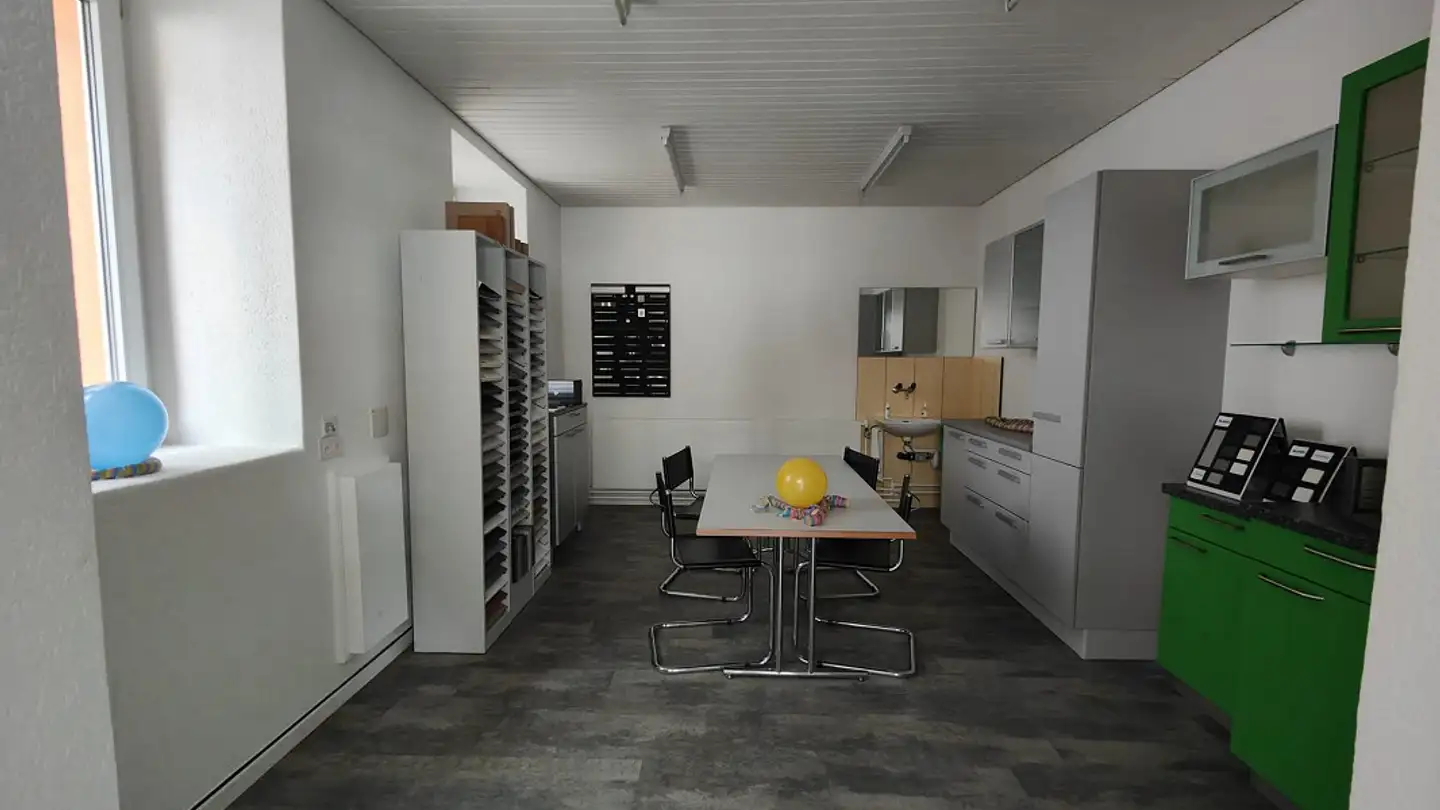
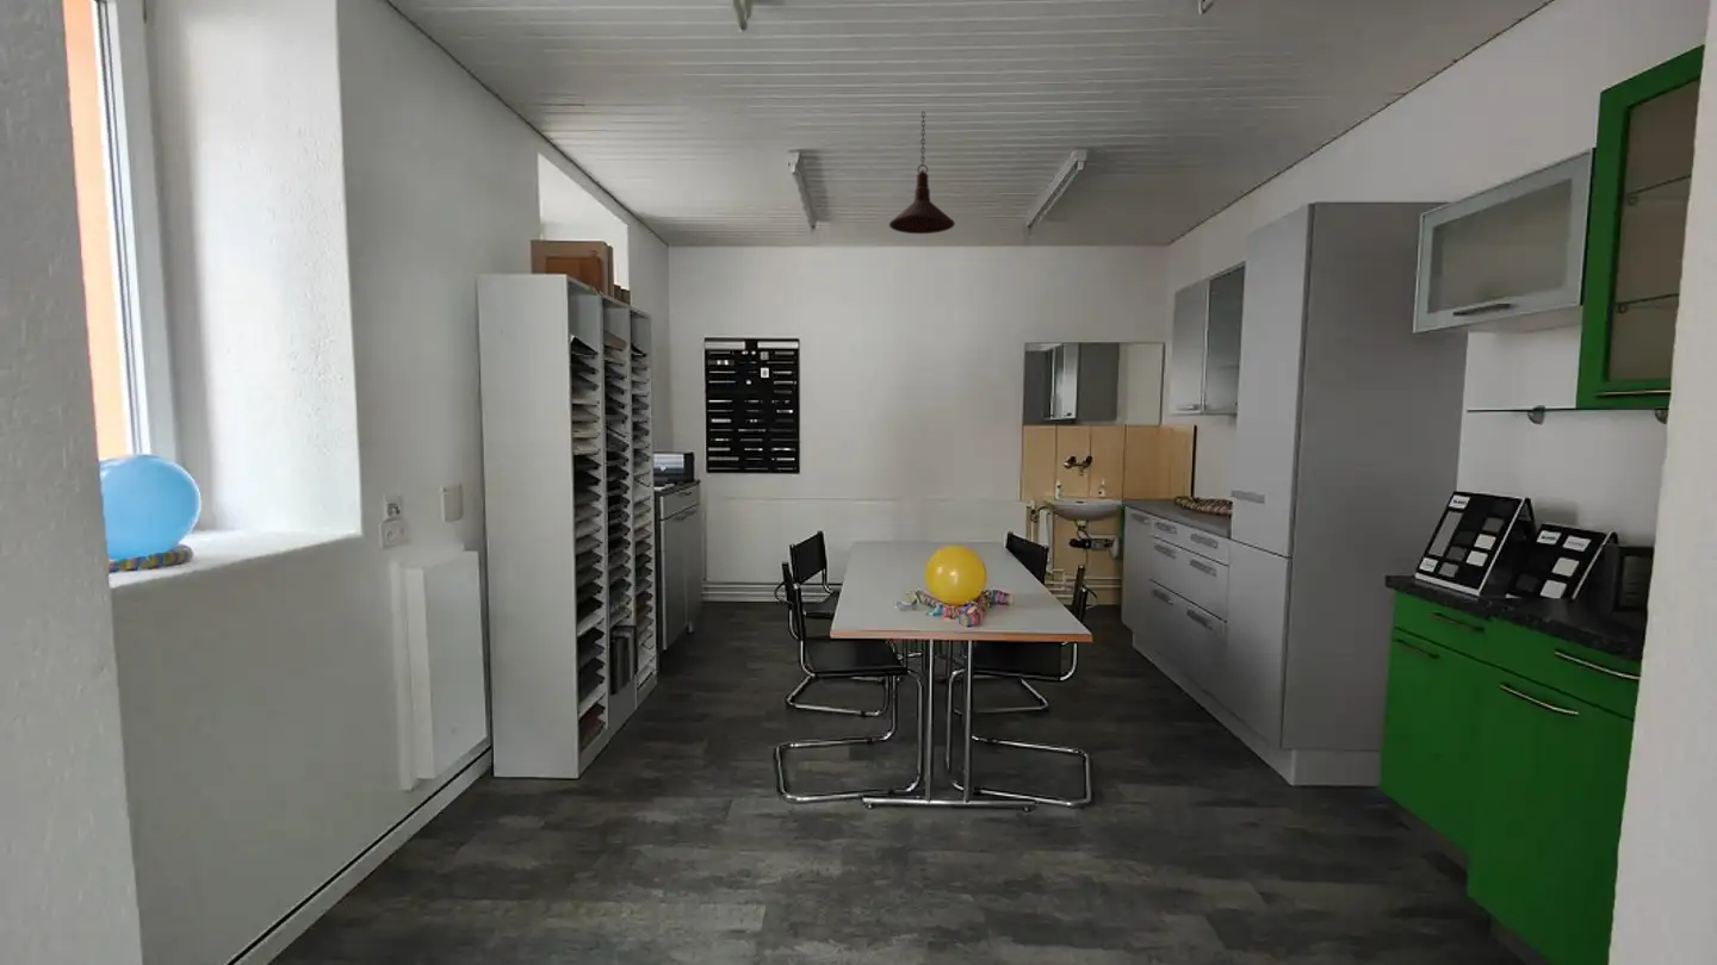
+ pendant light (922, 170)
